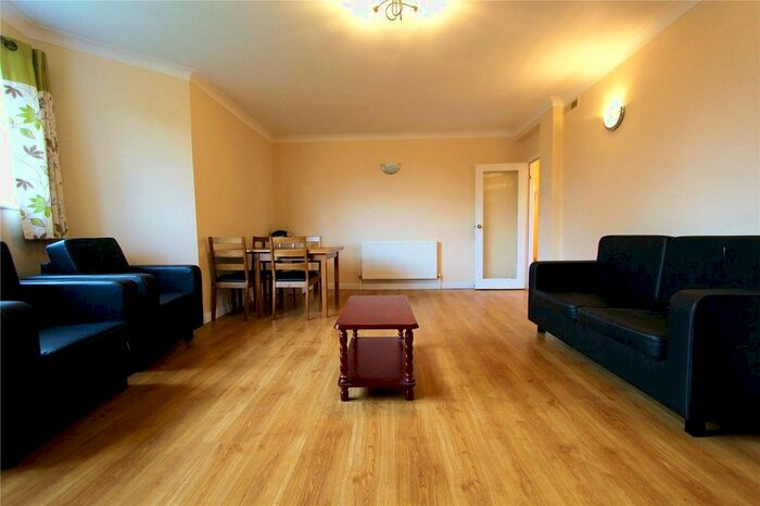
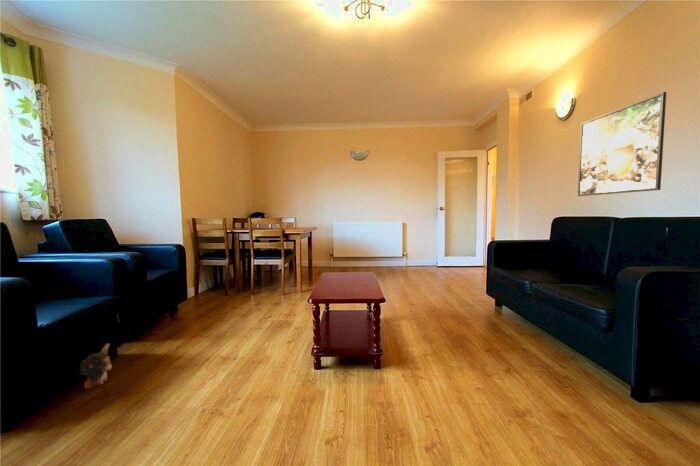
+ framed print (615, 152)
+ plush toy (98, 363)
